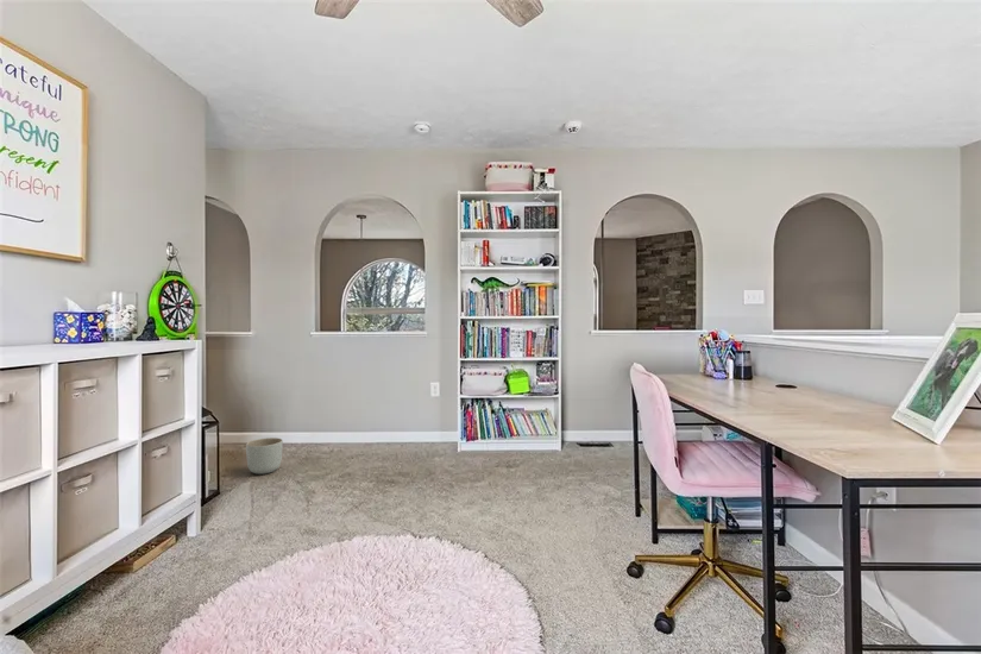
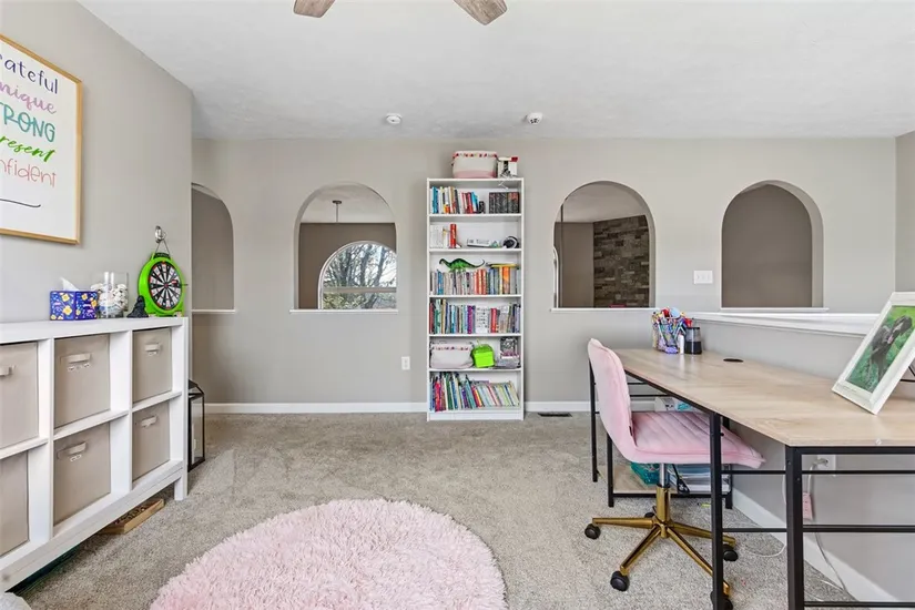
- planter (264, 457)
